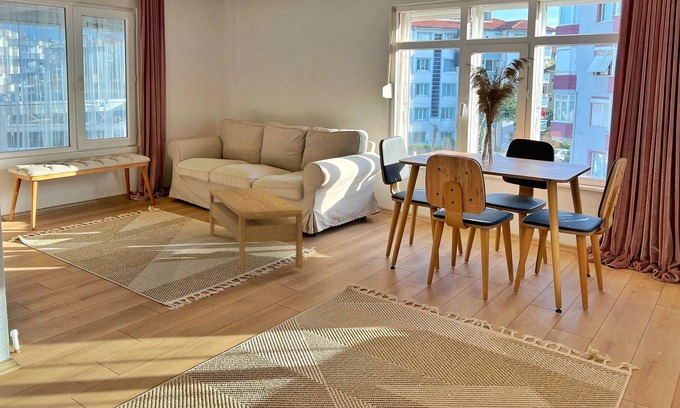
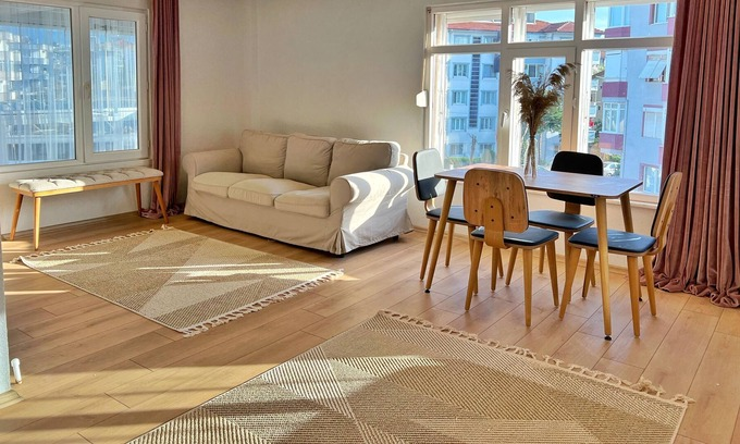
- coffee table (251, 225)
